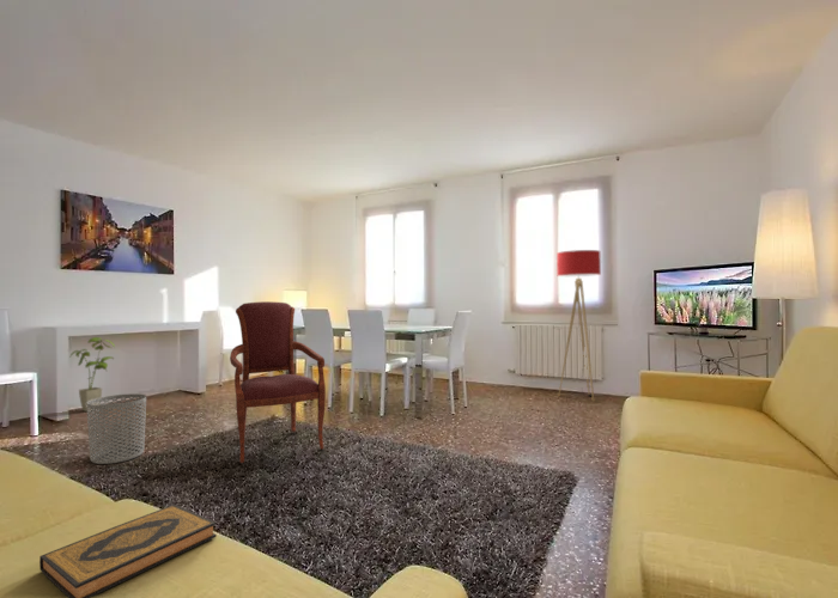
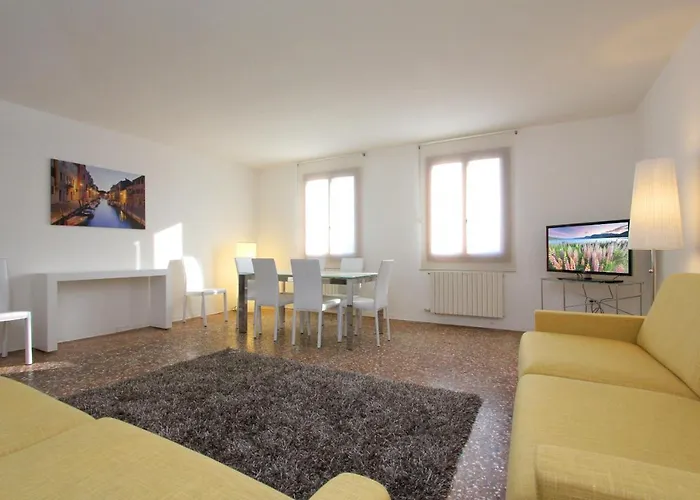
- house plant (95, 373)
- armchair (274, 371)
- hardback book (133, 544)
- floor lamp (578, 324)
- waste bin (117, 427)
